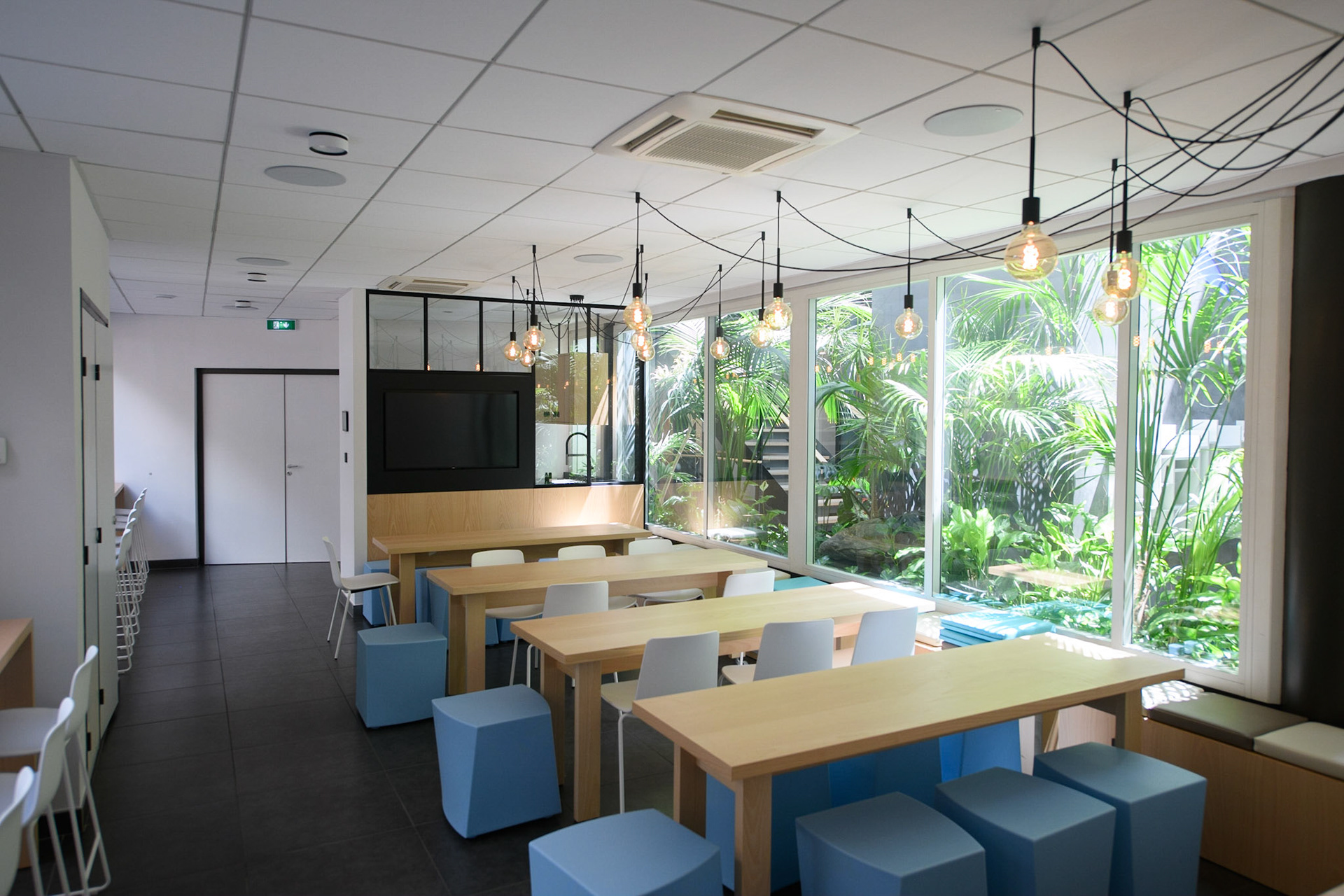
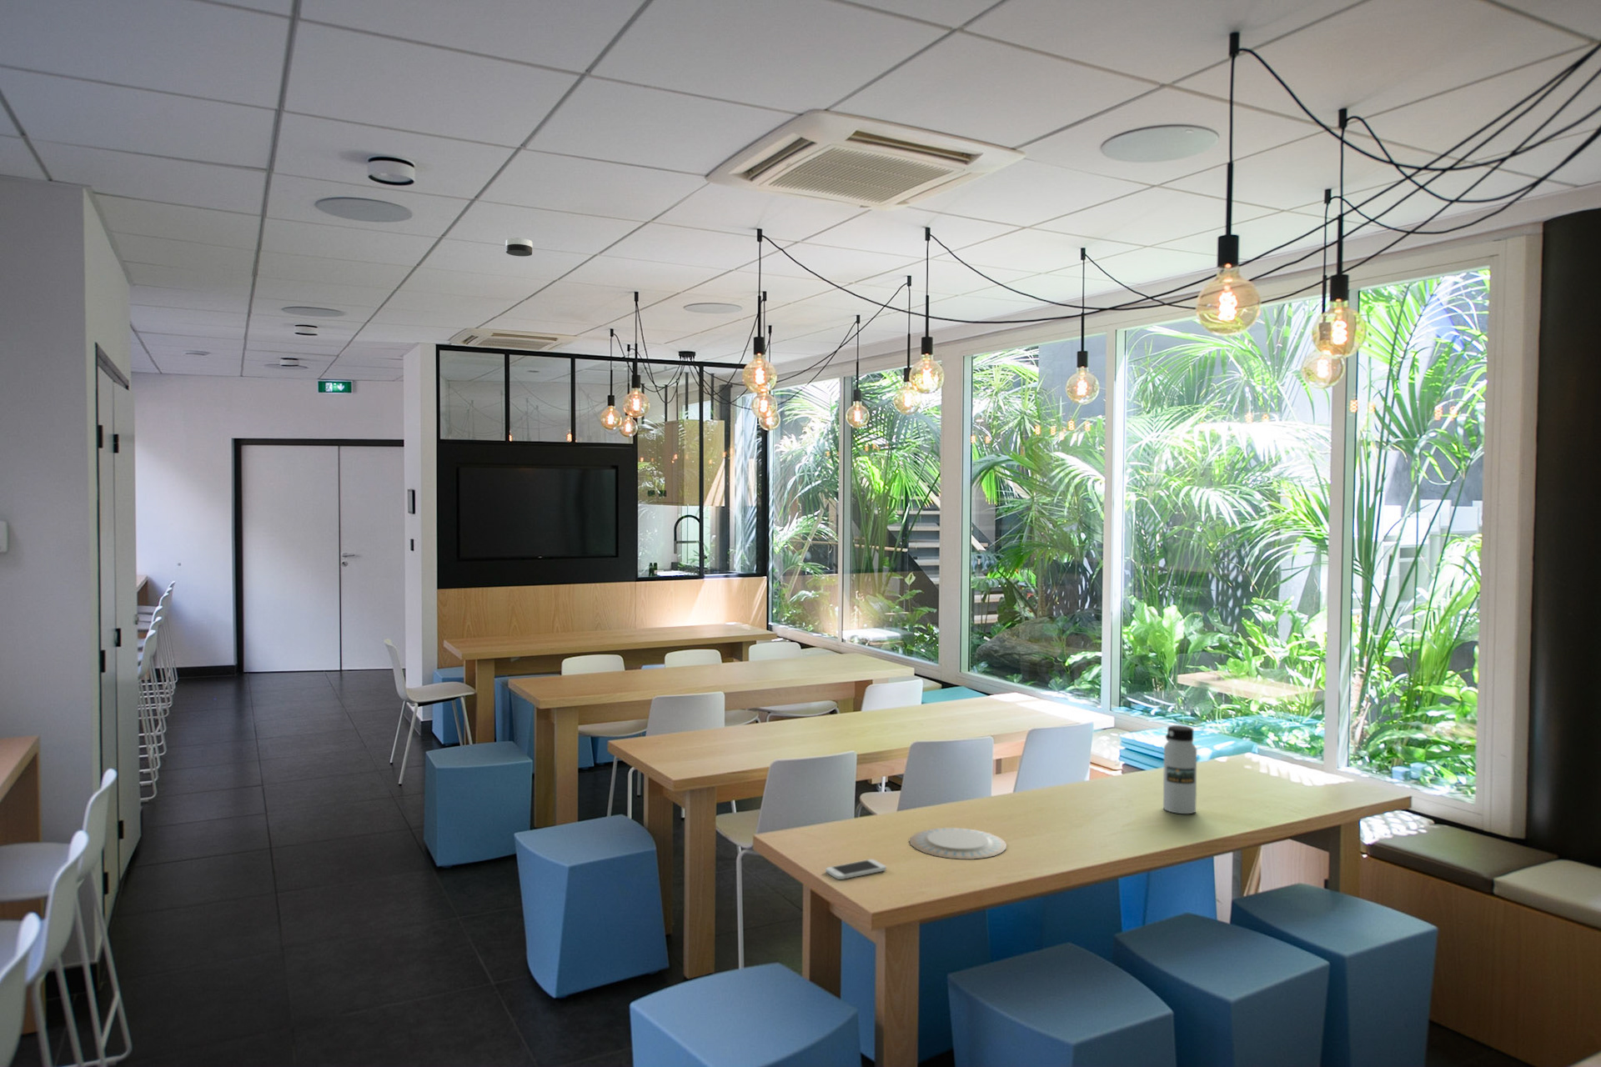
+ chinaware (958, 841)
+ water bottle (1179, 768)
+ smoke detector (518, 247)
+ smartphone (855, 868)
